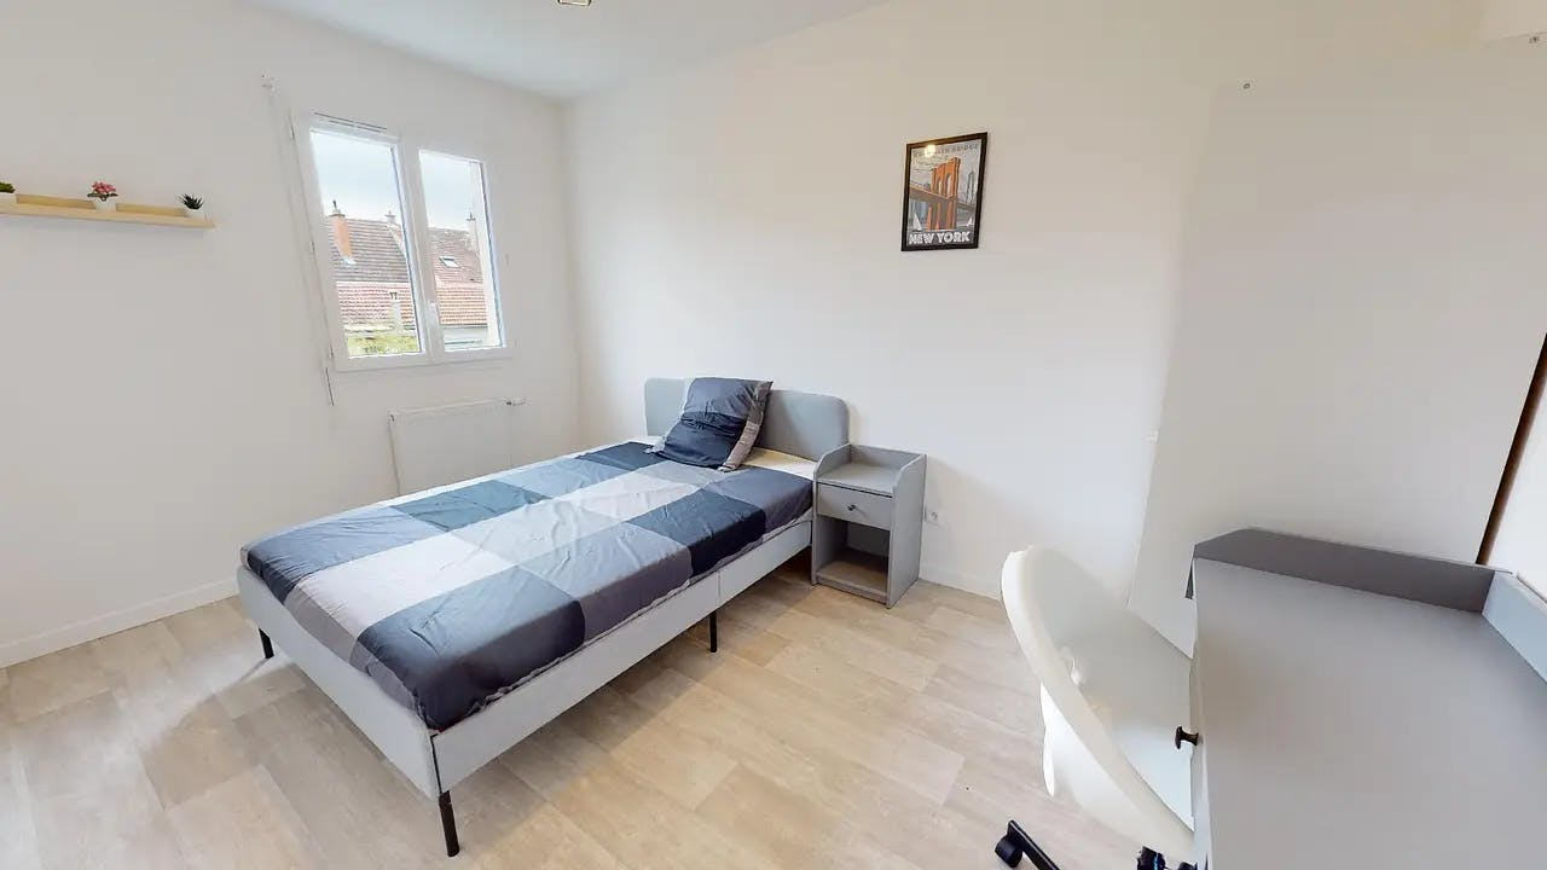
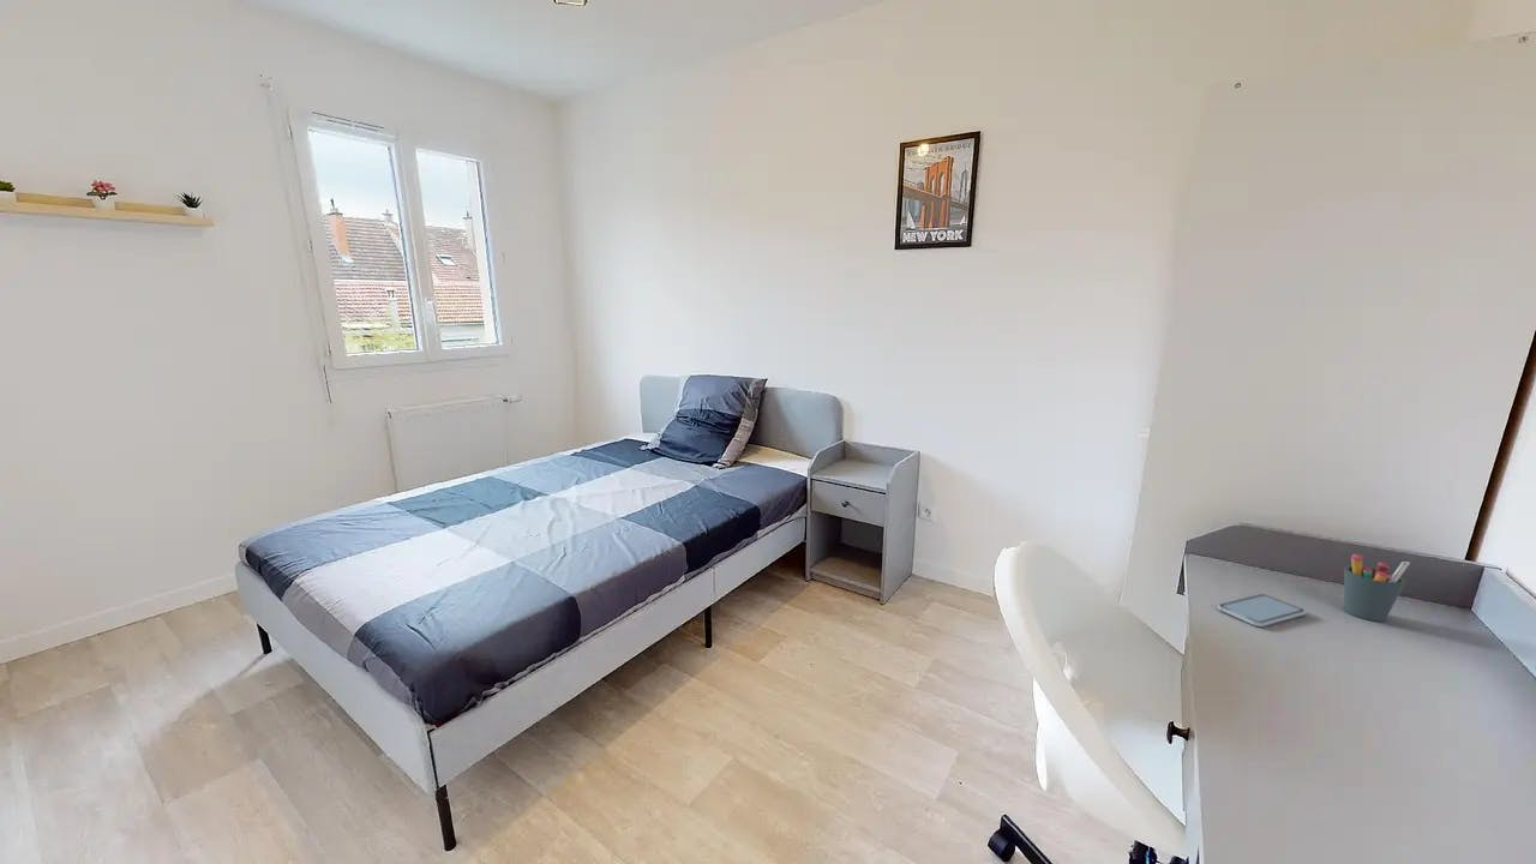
+ smartphone (1261, 608)
+ pen holder (1370, 583)
